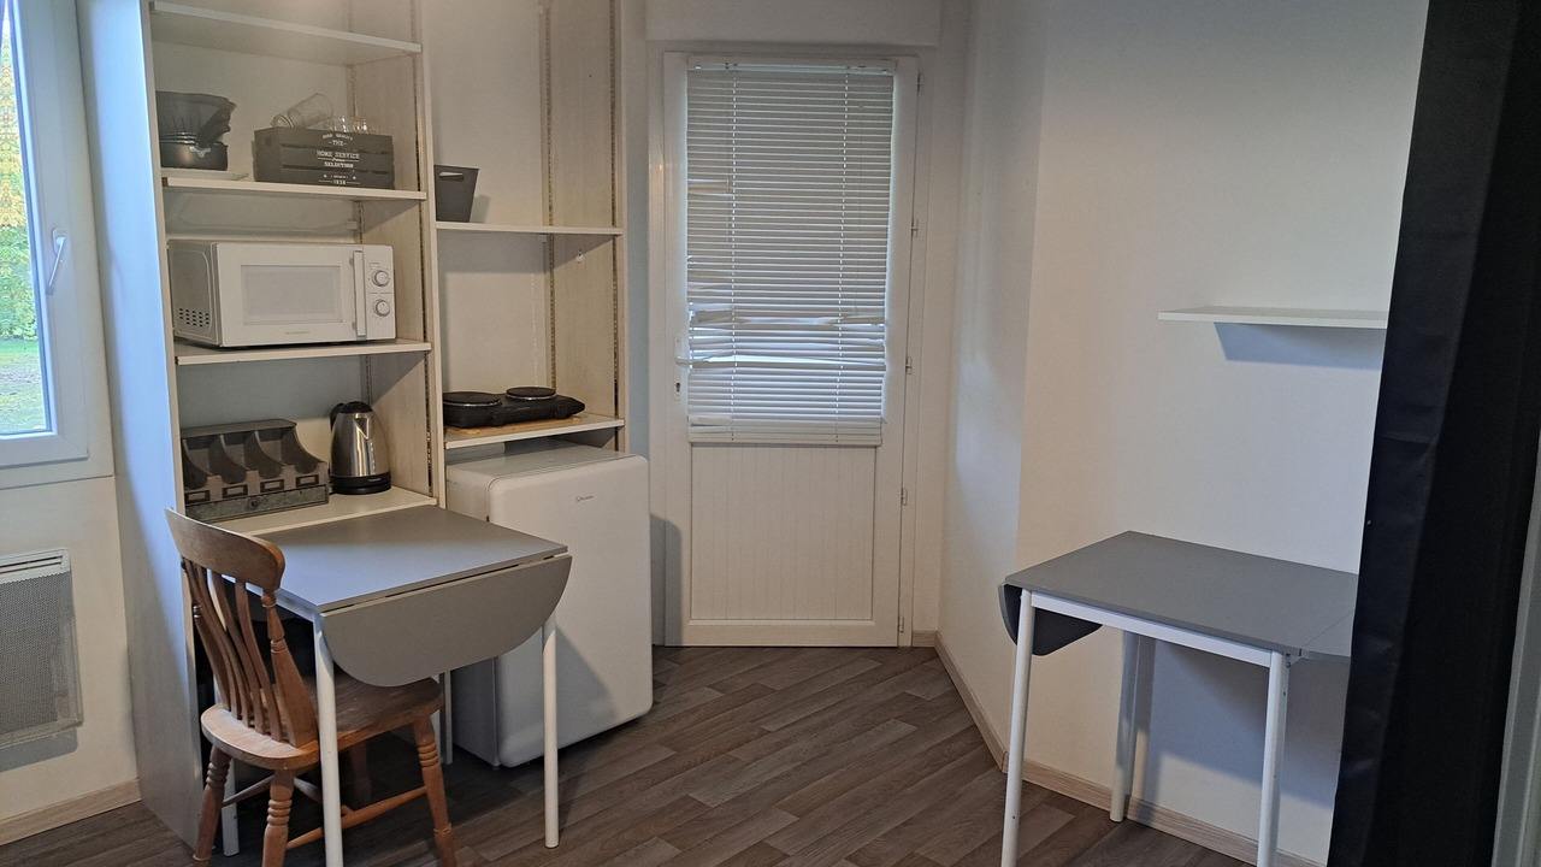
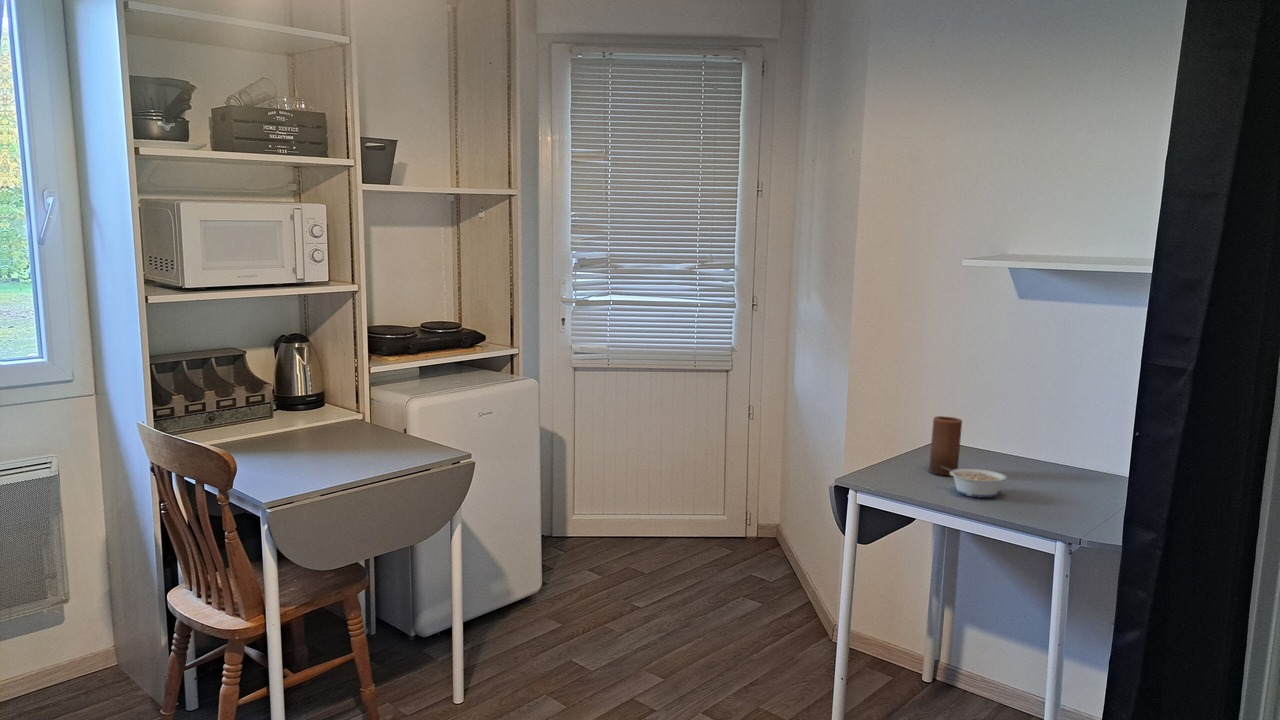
+ legume (975, 481)
+ candle (945, 445)
